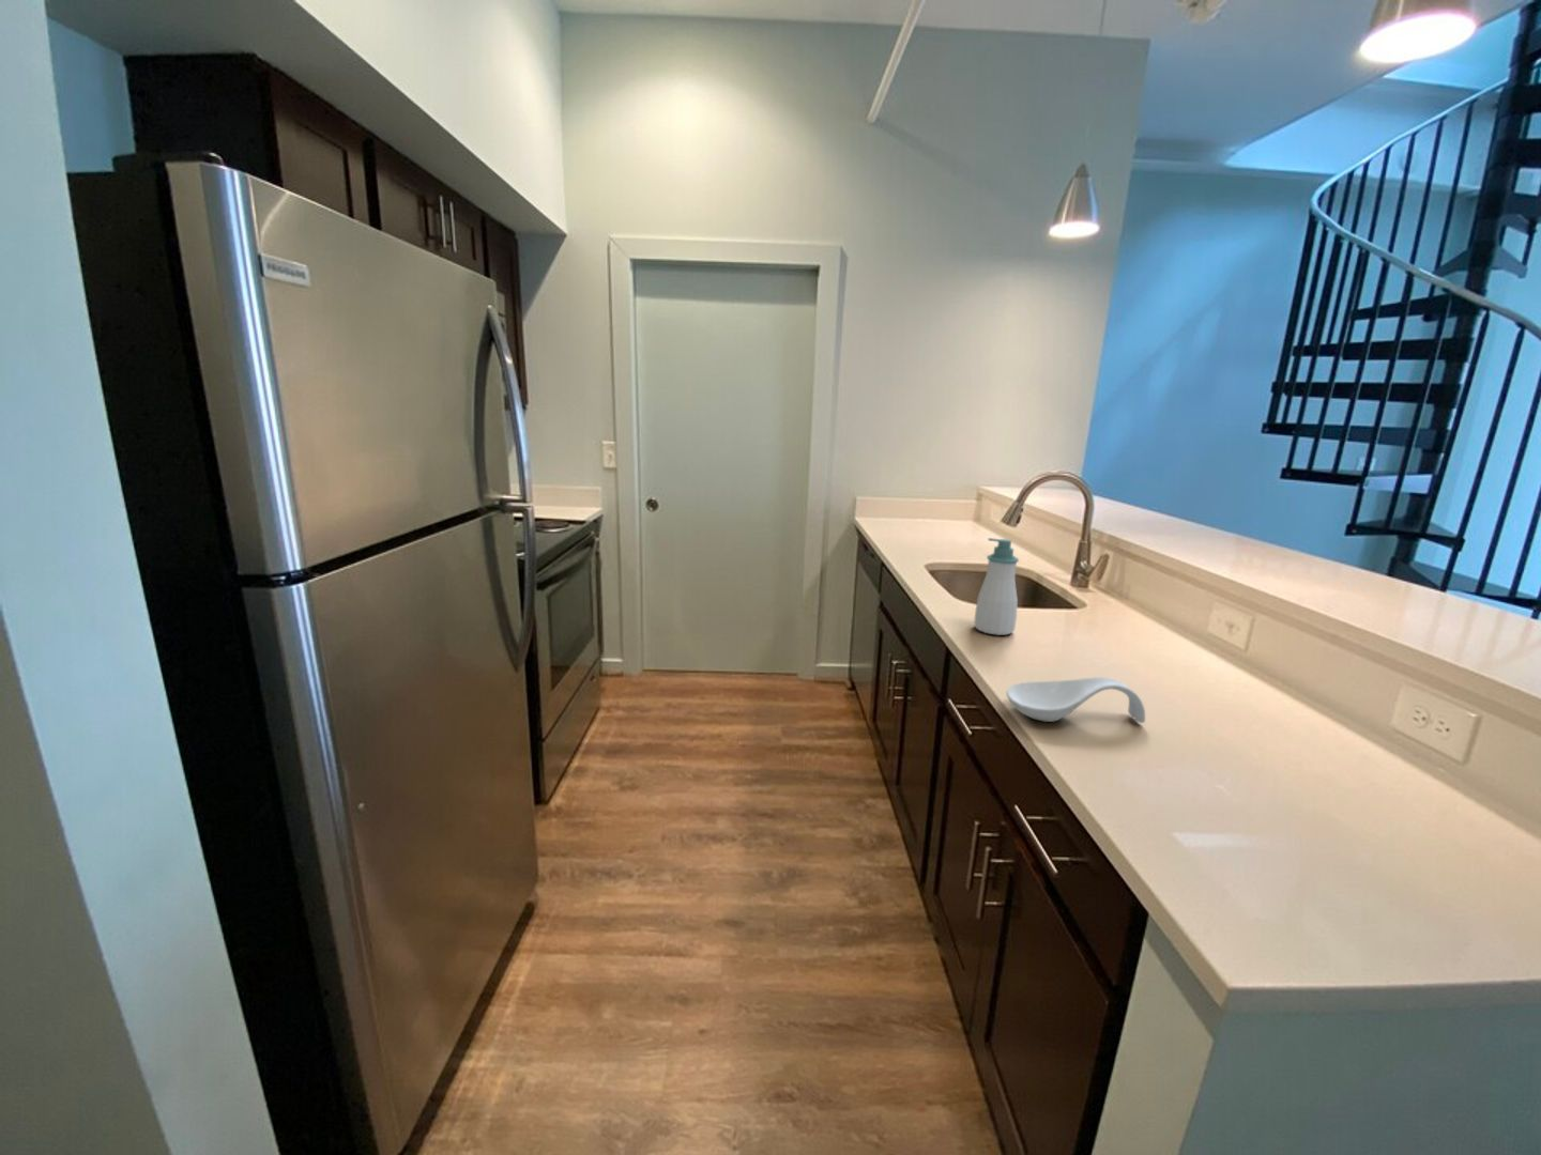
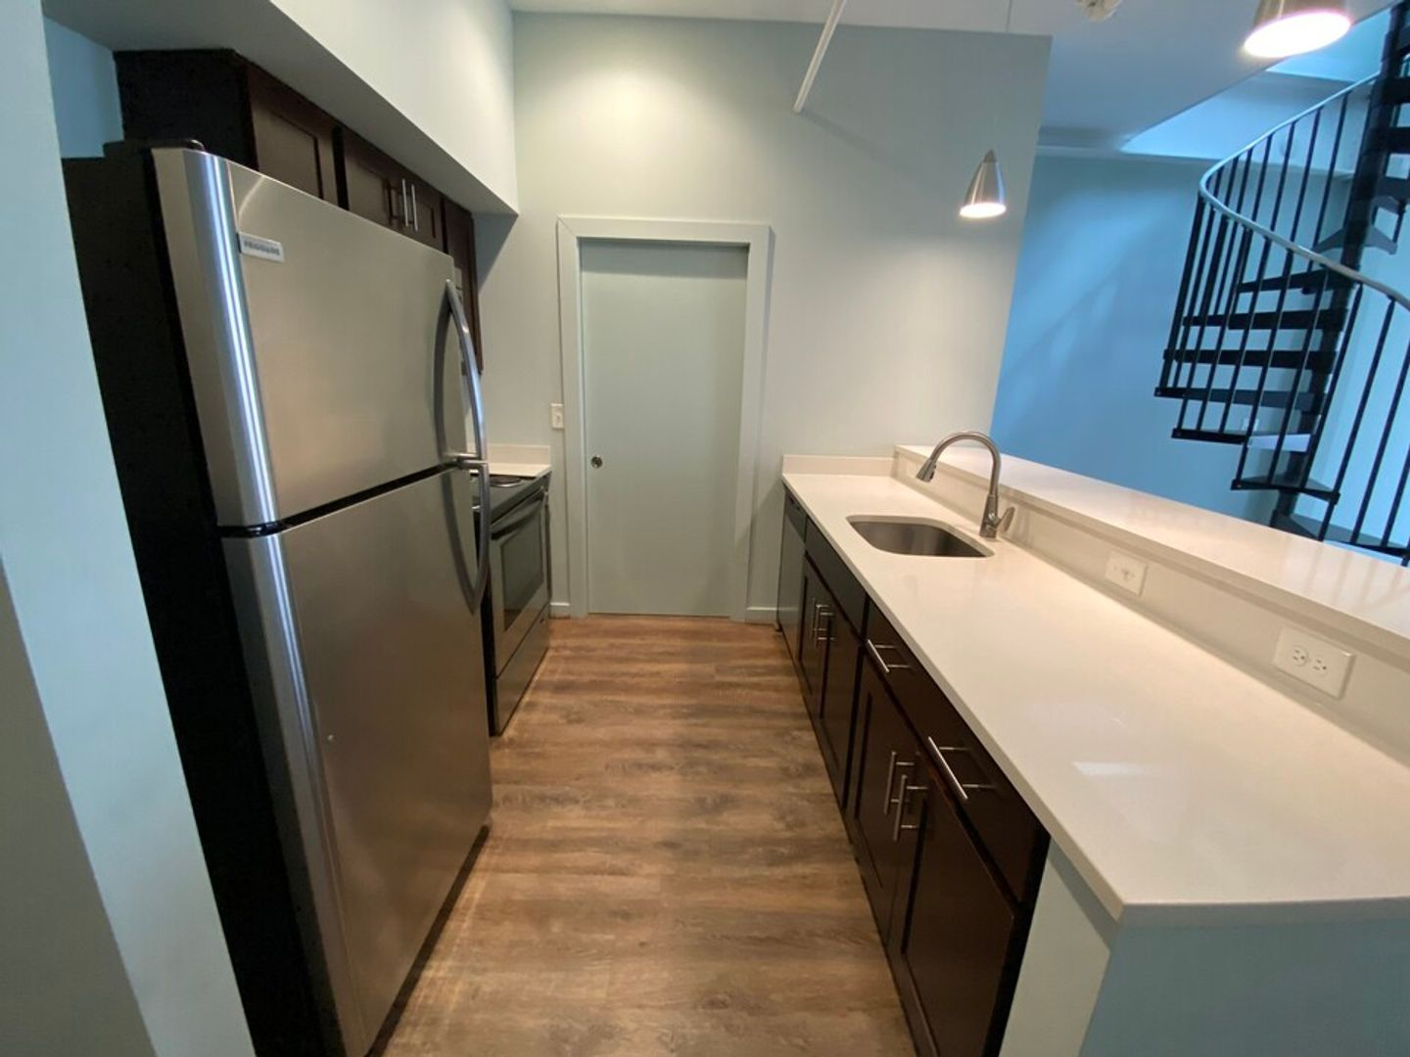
- spoon rest (1074, 698)
- soap bottle (999, 585)
